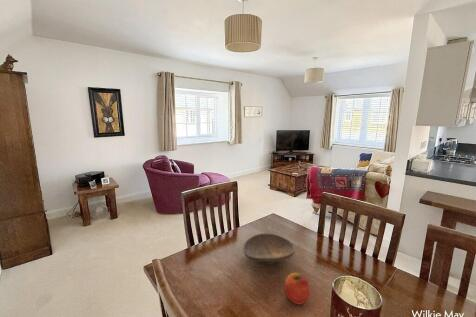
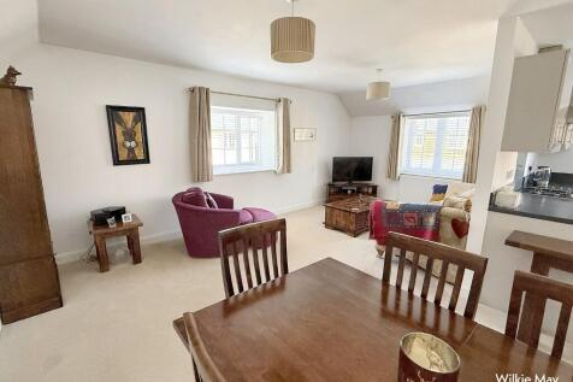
- decorative bowl (268, 250)
- apple (297, 286)
